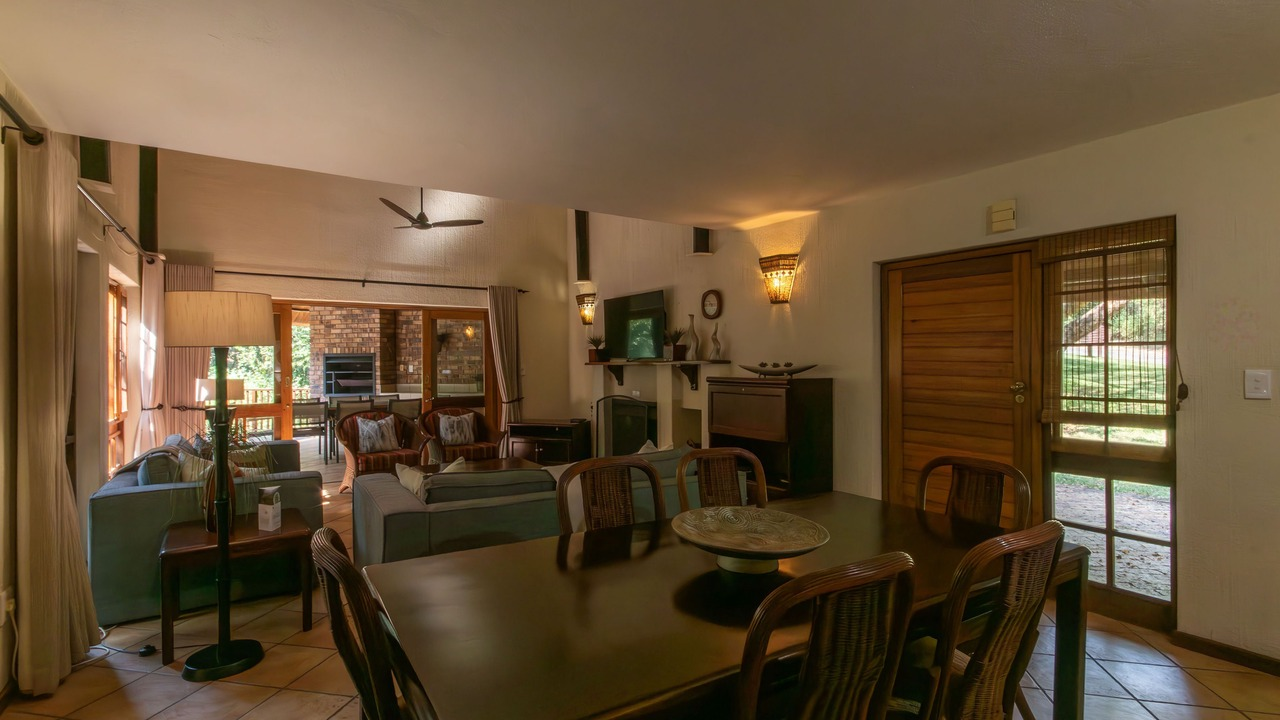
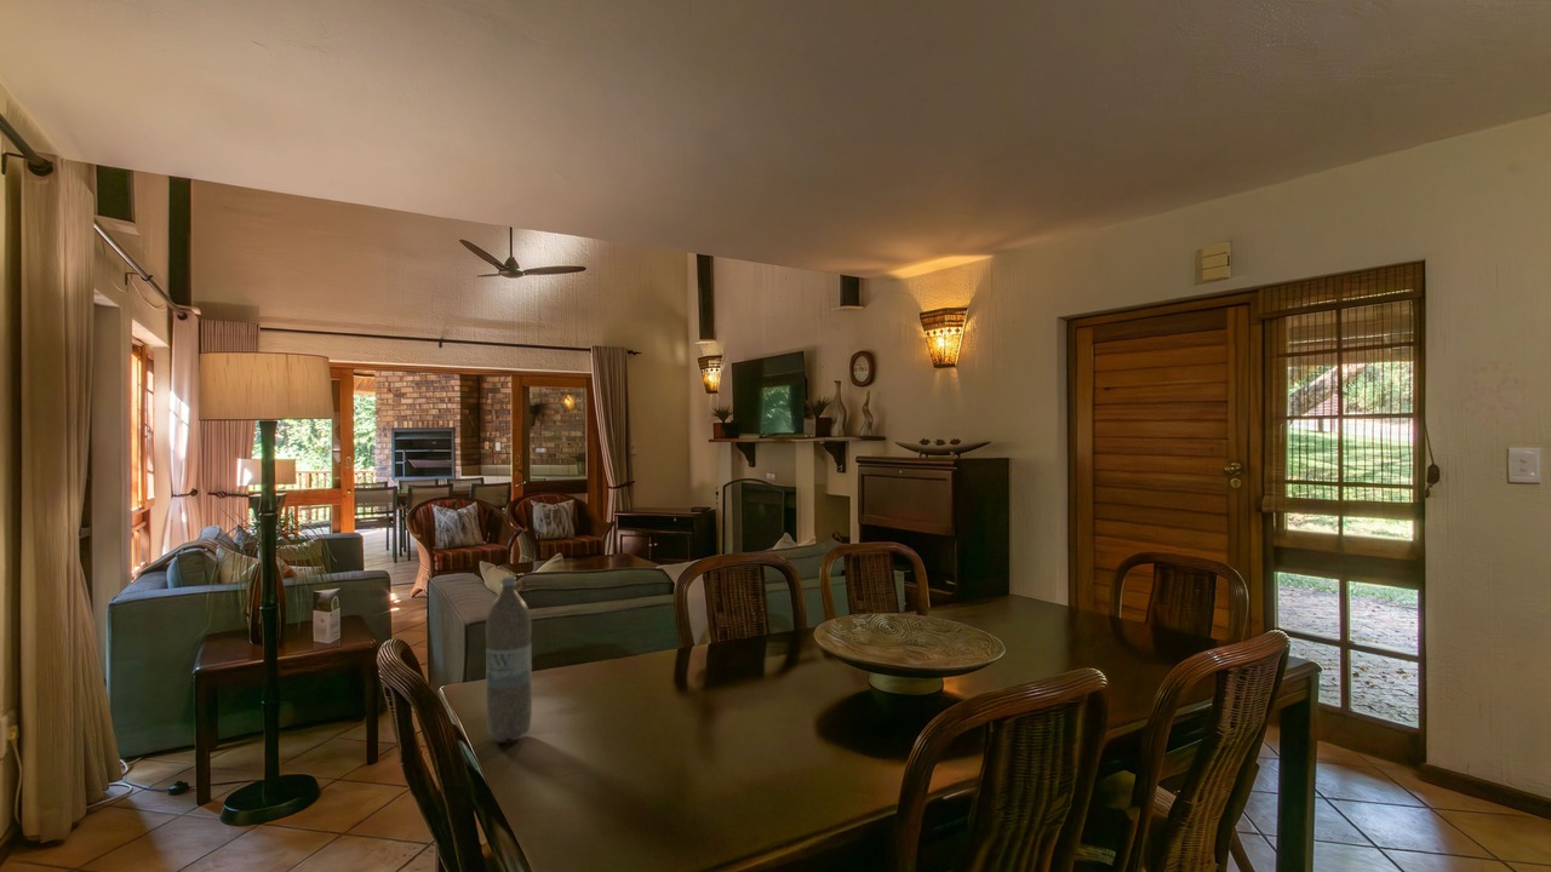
+ water bottle (509, 656)
